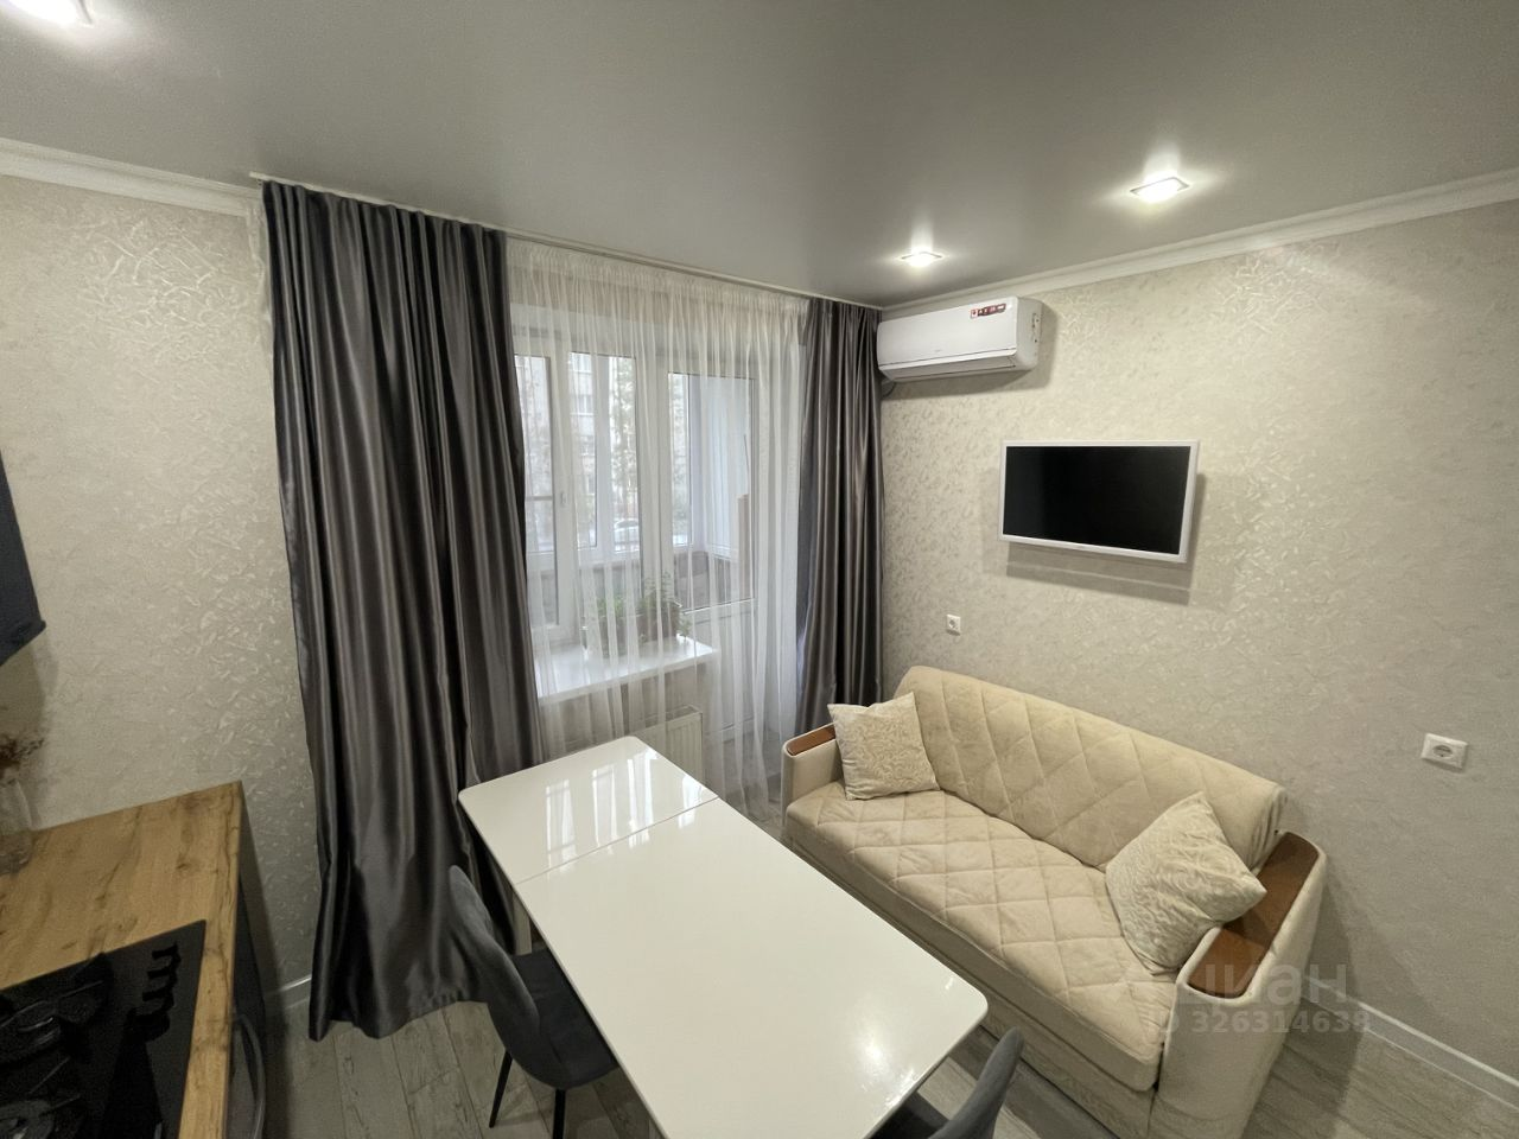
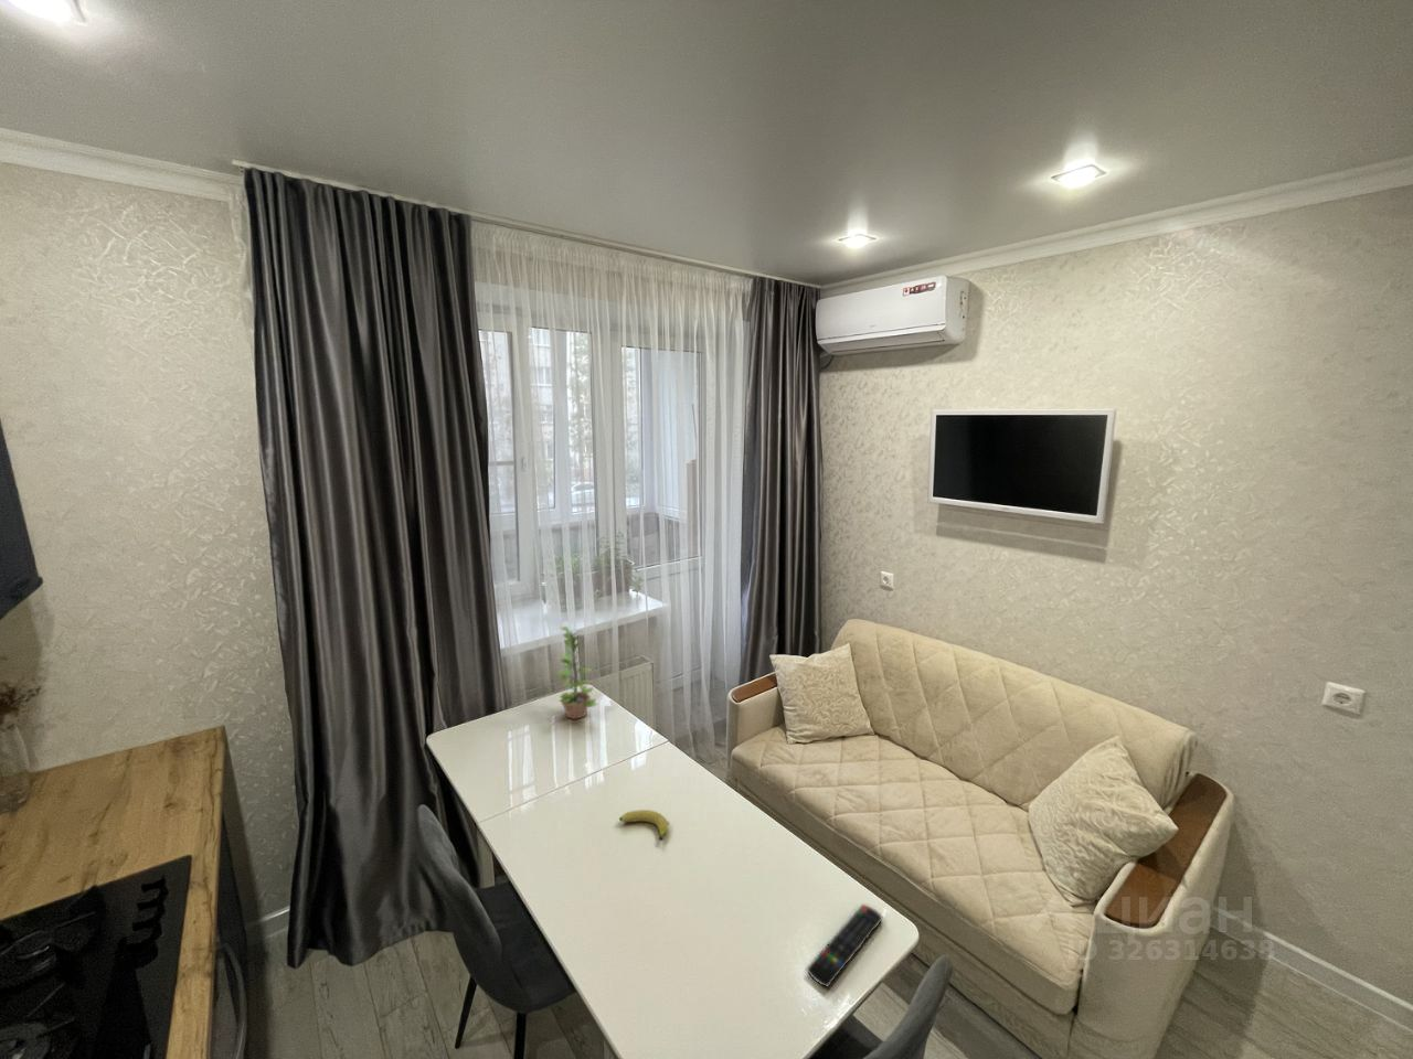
+ fruit (646, 821)
+ plant (576, 673)
+ remote control (847, 942)
